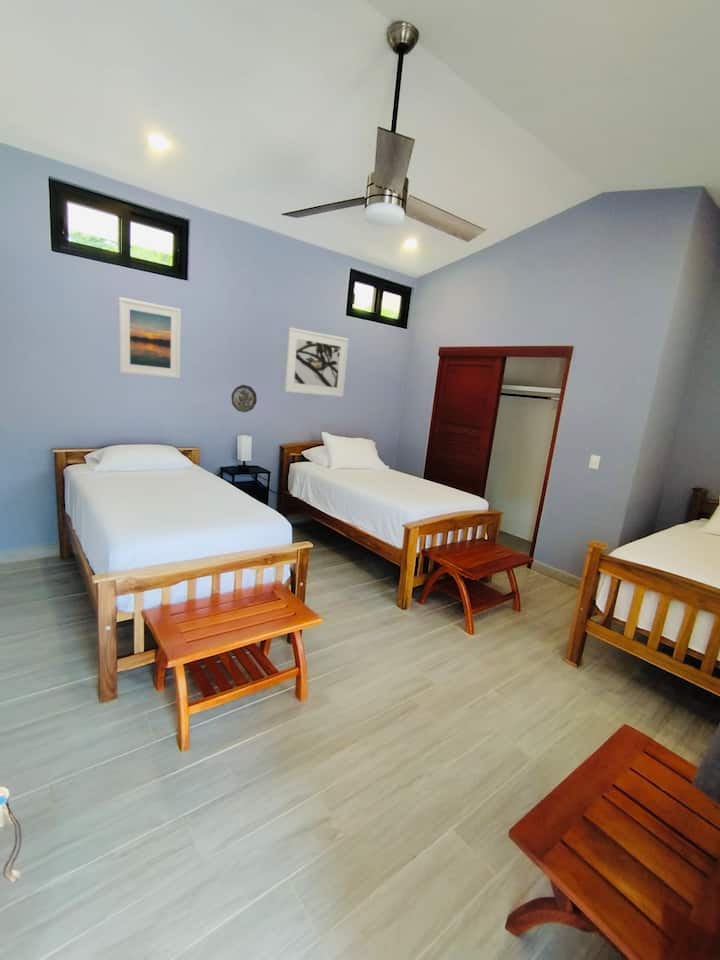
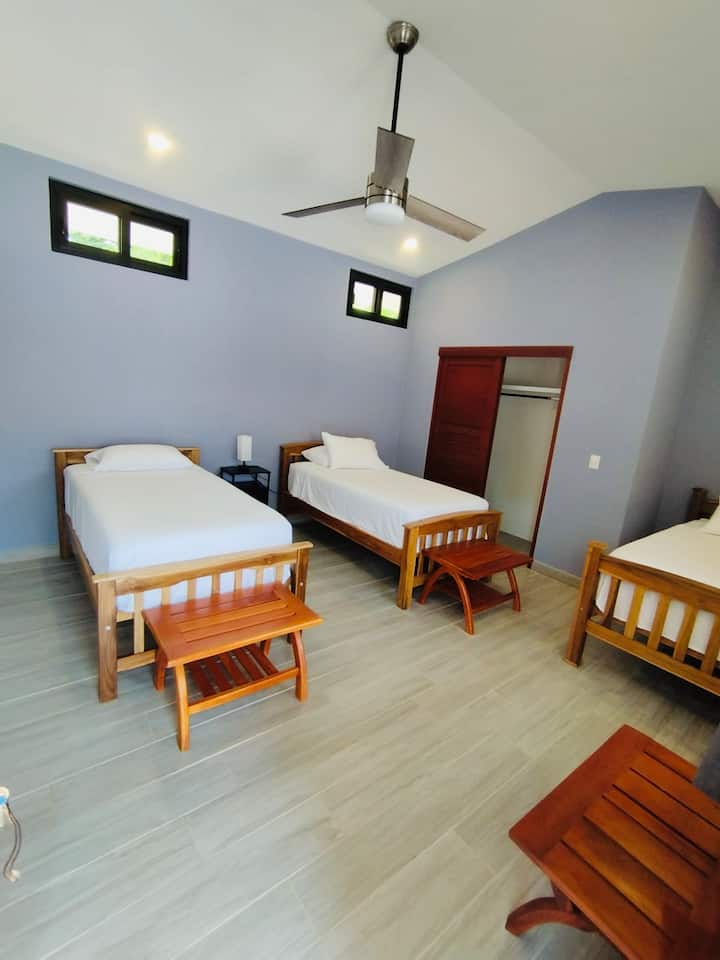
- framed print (150, 340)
- decorative plate (243, 398)
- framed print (317, 364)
